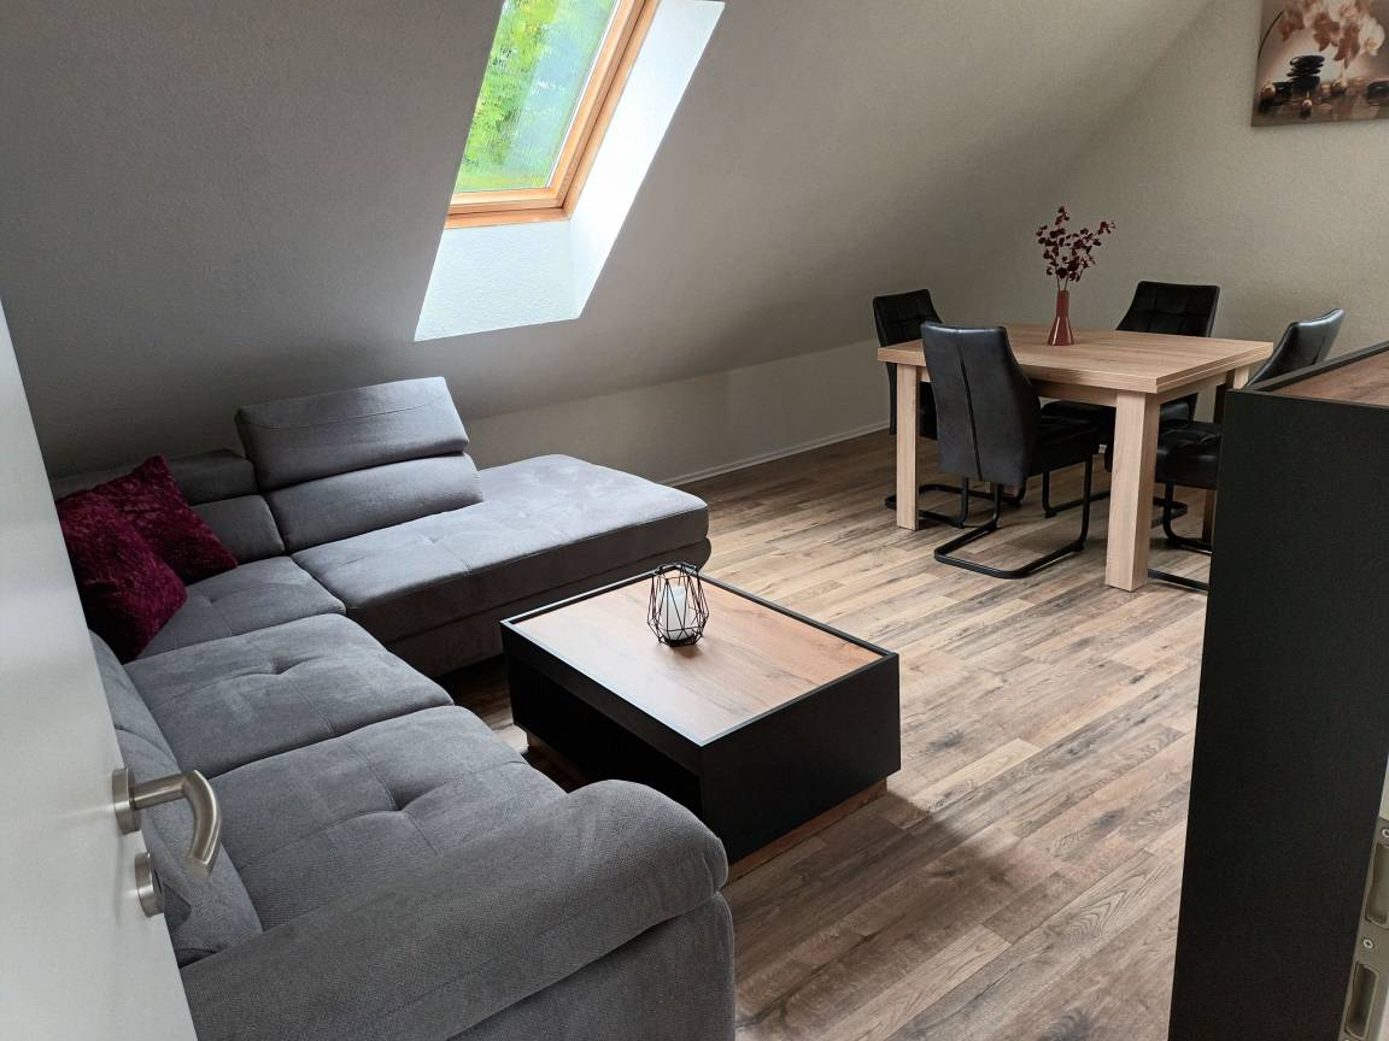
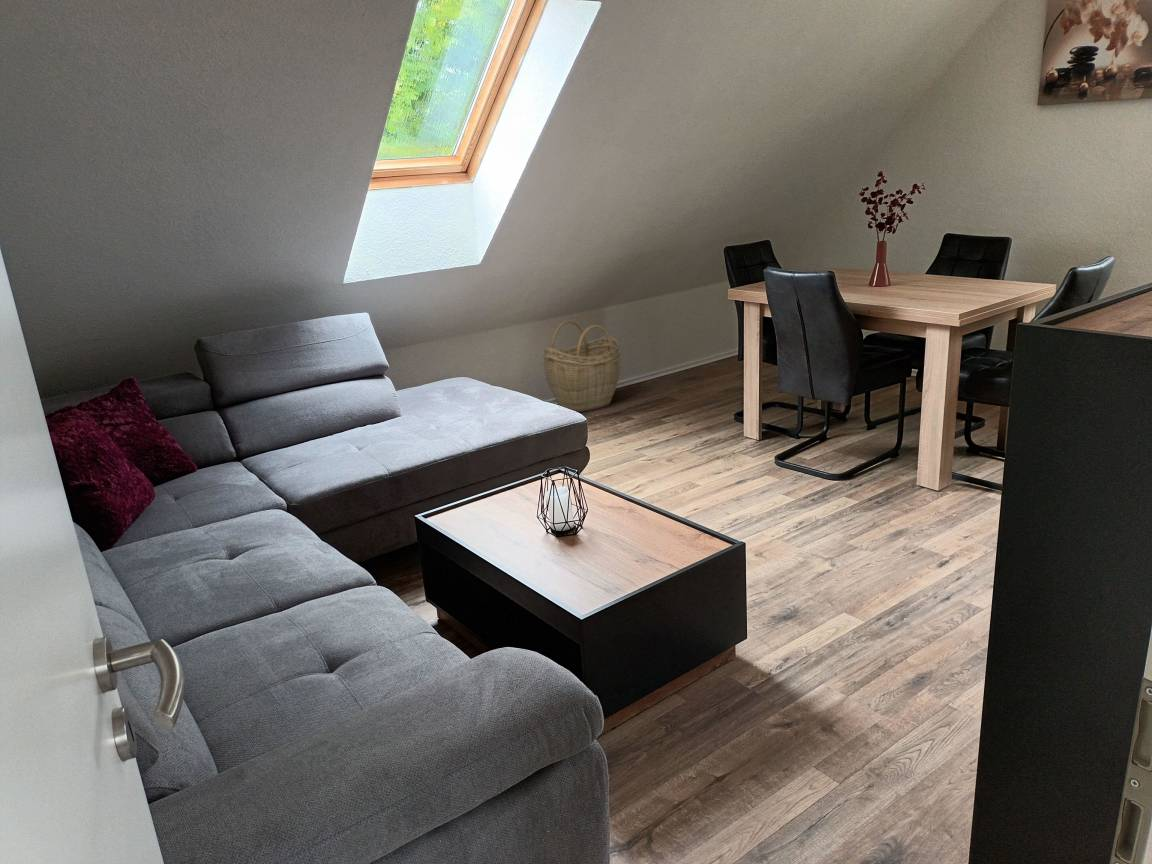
+ woven basket (582, 364)
